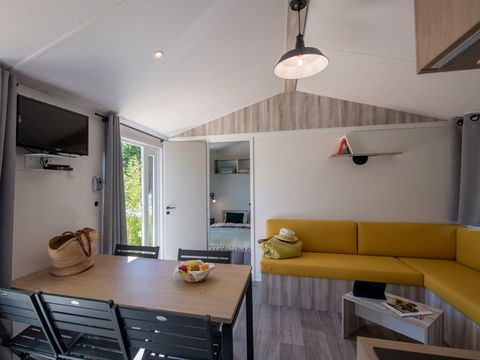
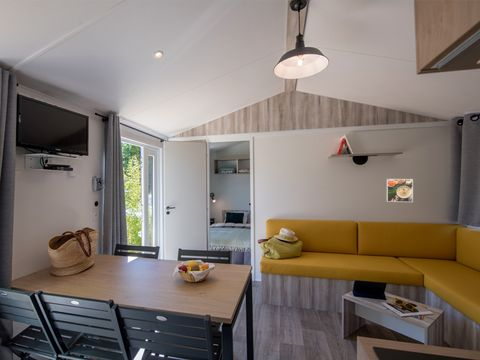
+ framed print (399, 190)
